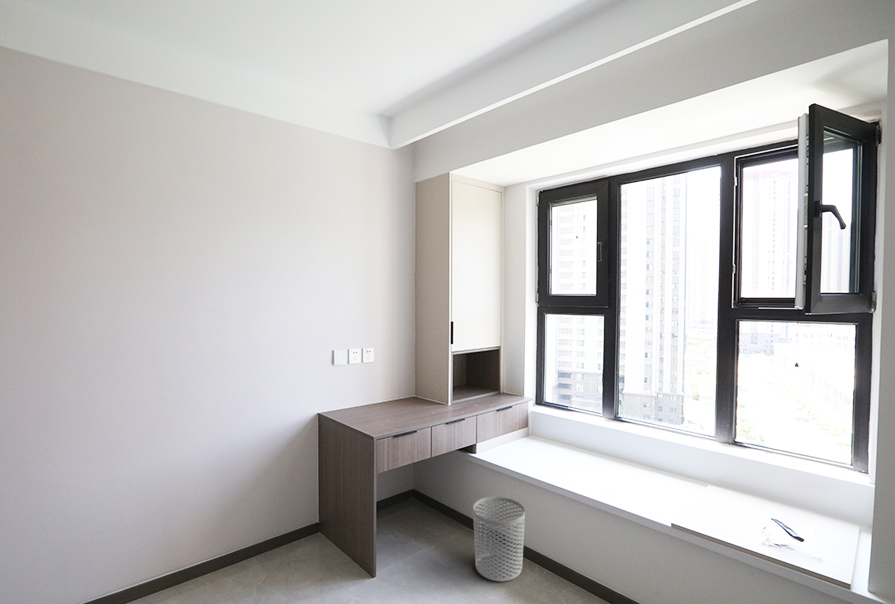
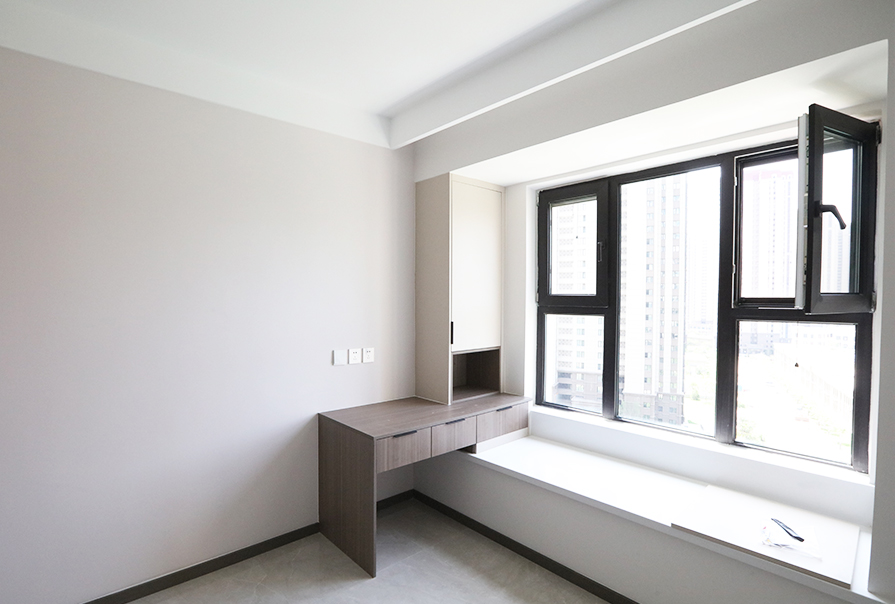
- waste bin (498, 538)
